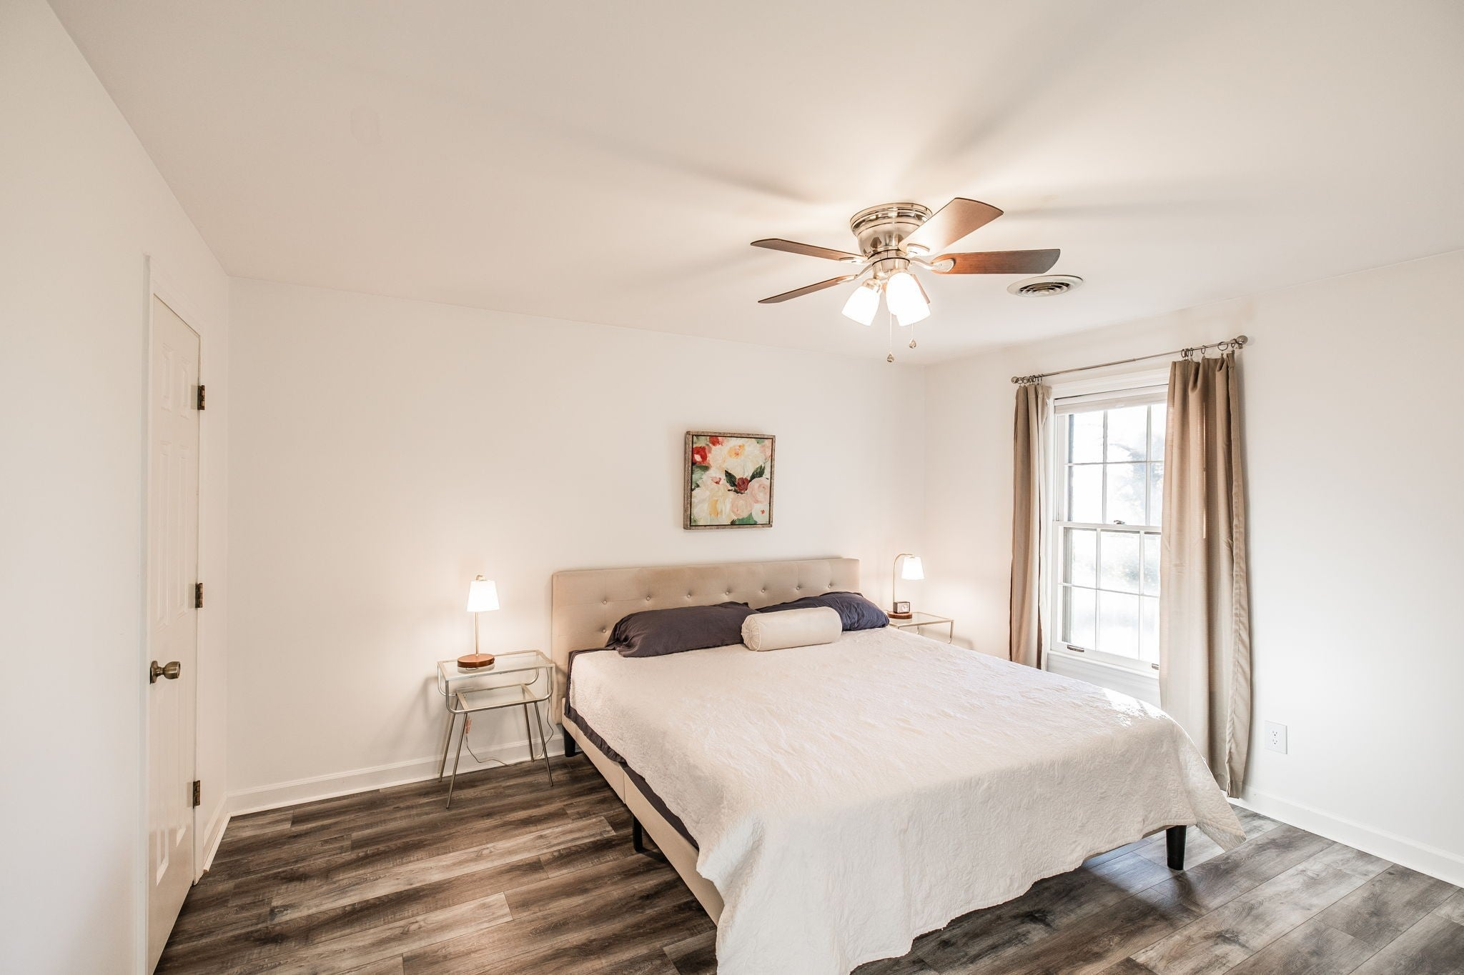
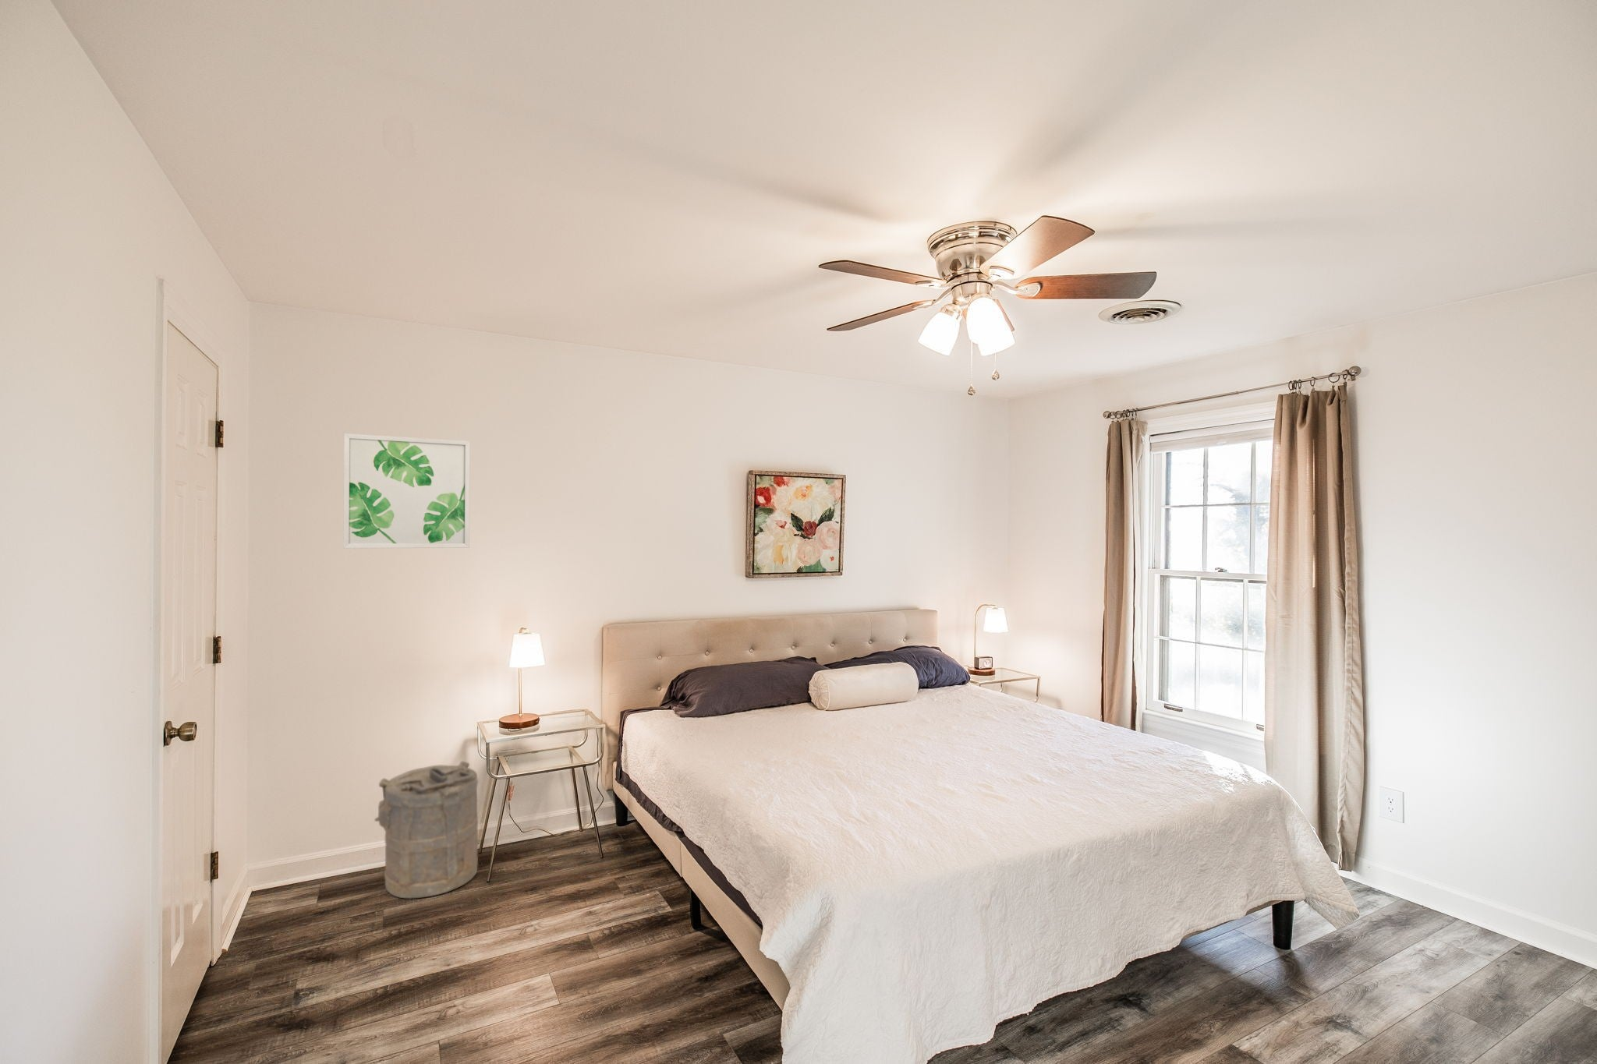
+ laundry hamper (427, 823)
+ wall art (408, 493)
